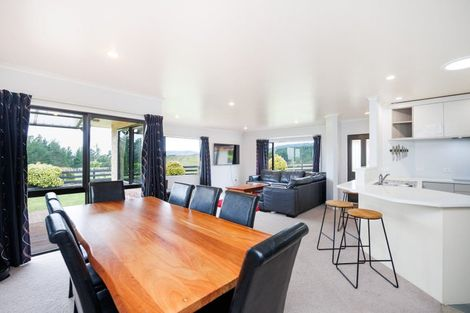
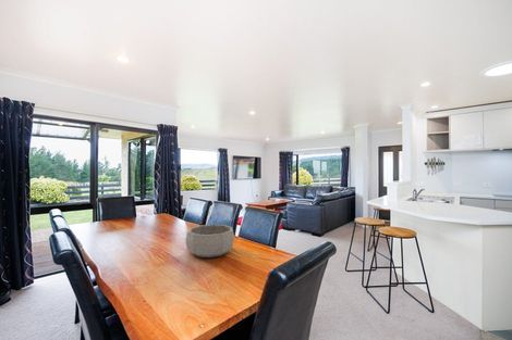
+ decorative bowl (210, 240)
